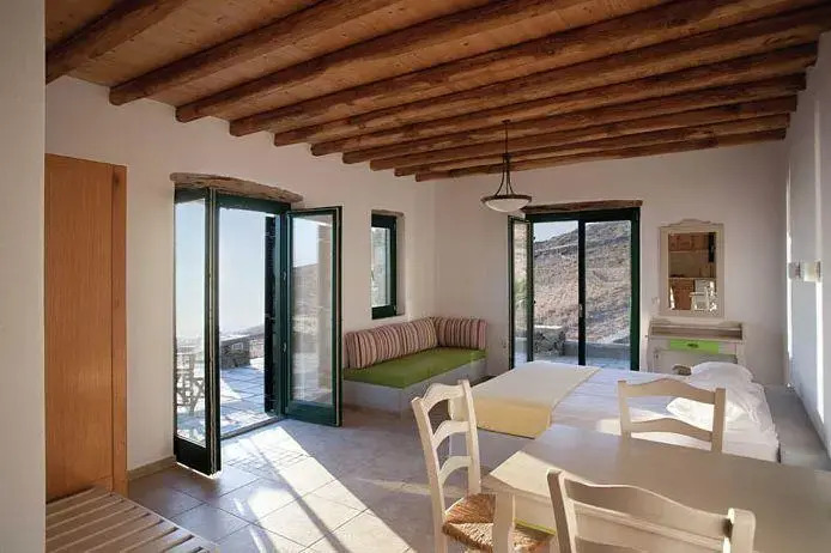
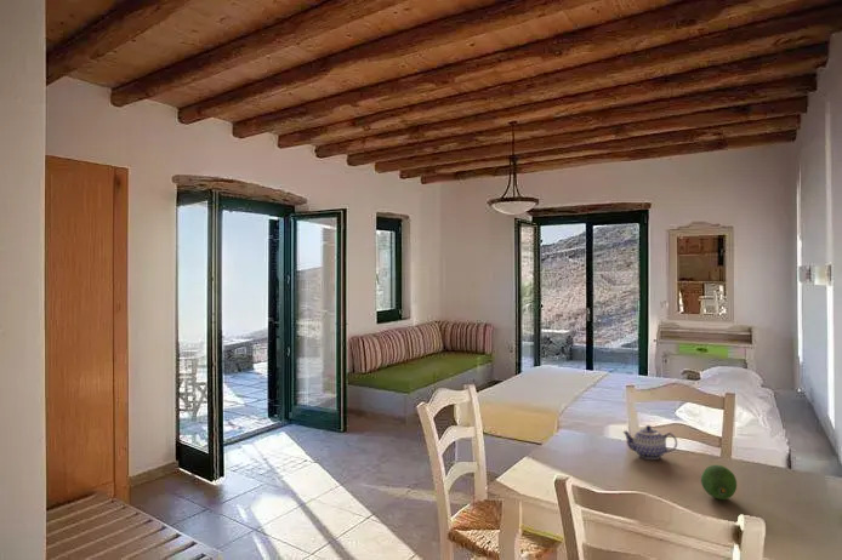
+ fruit (718, 482)
+ teapot (649, 440)
